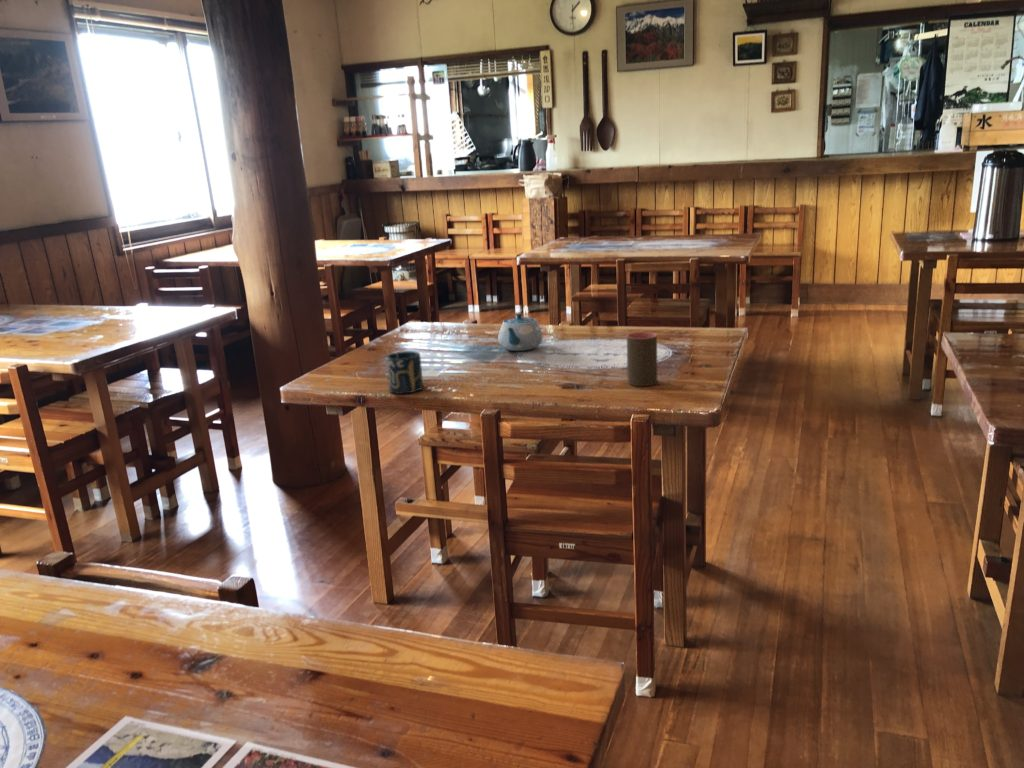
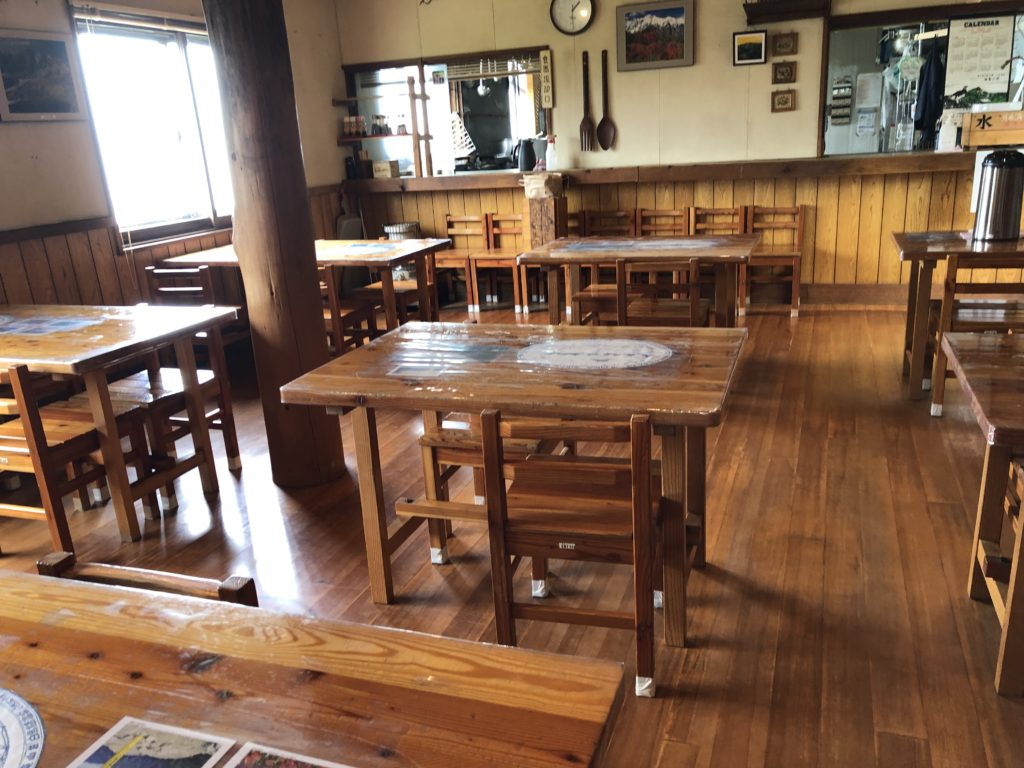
- cup (406, 370)
- cup (642, 358)
- chinaware (519, 331)
